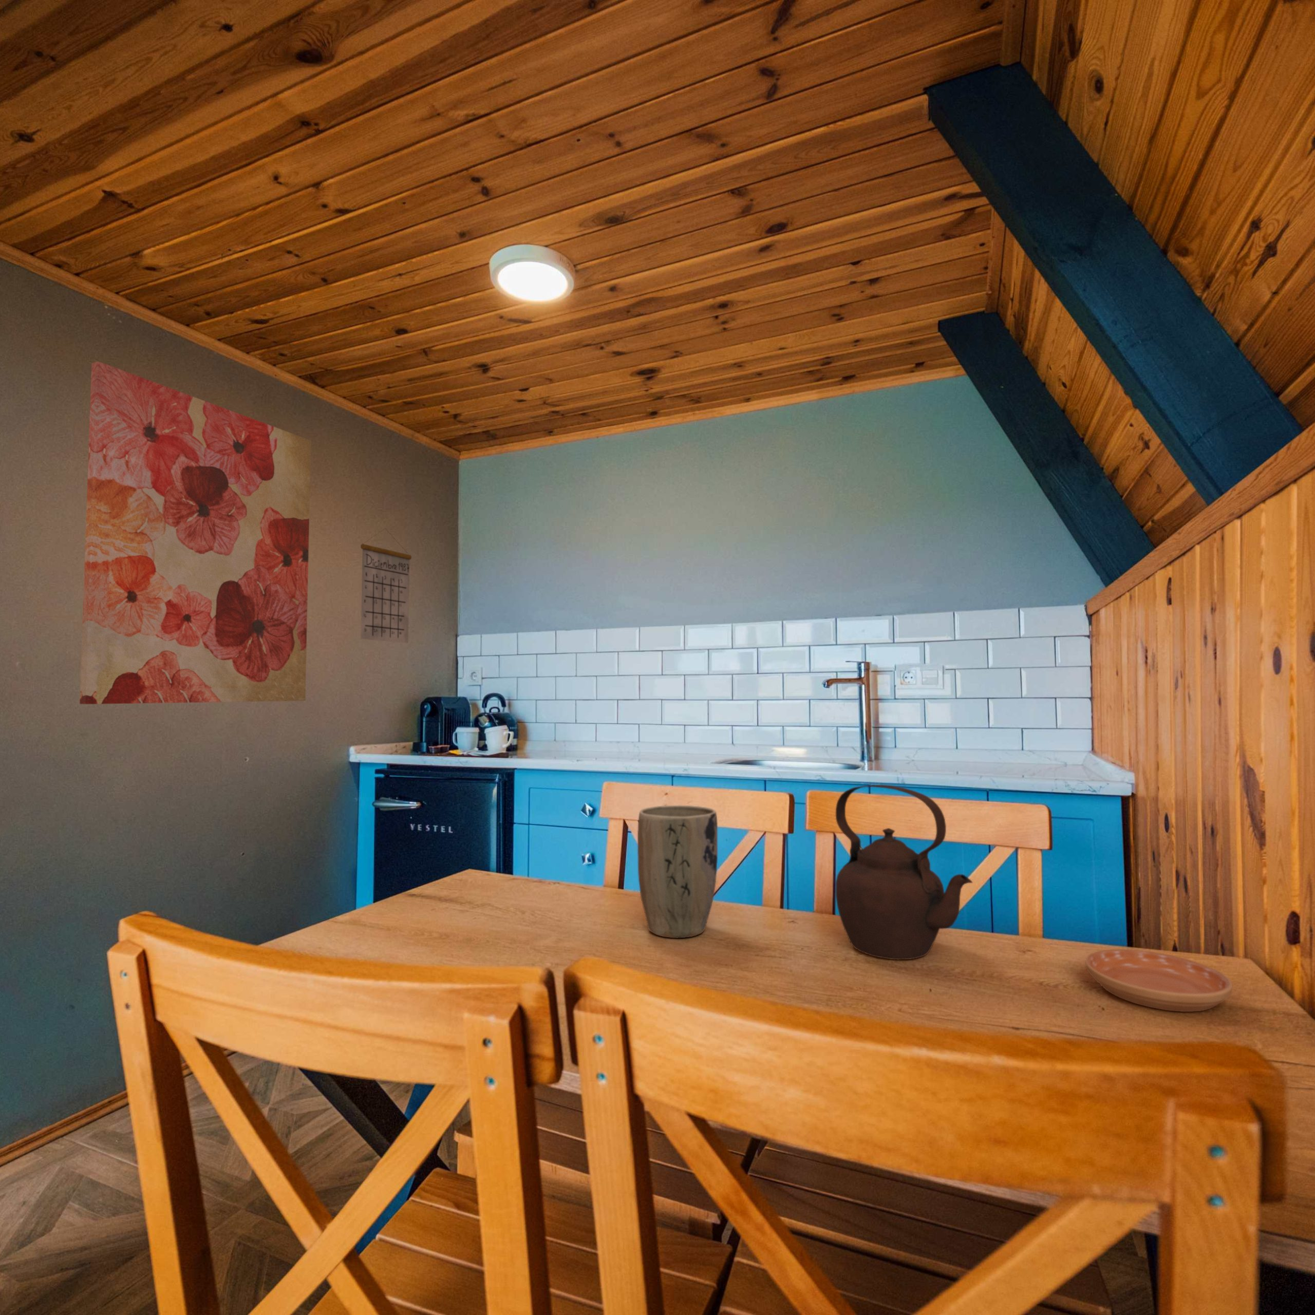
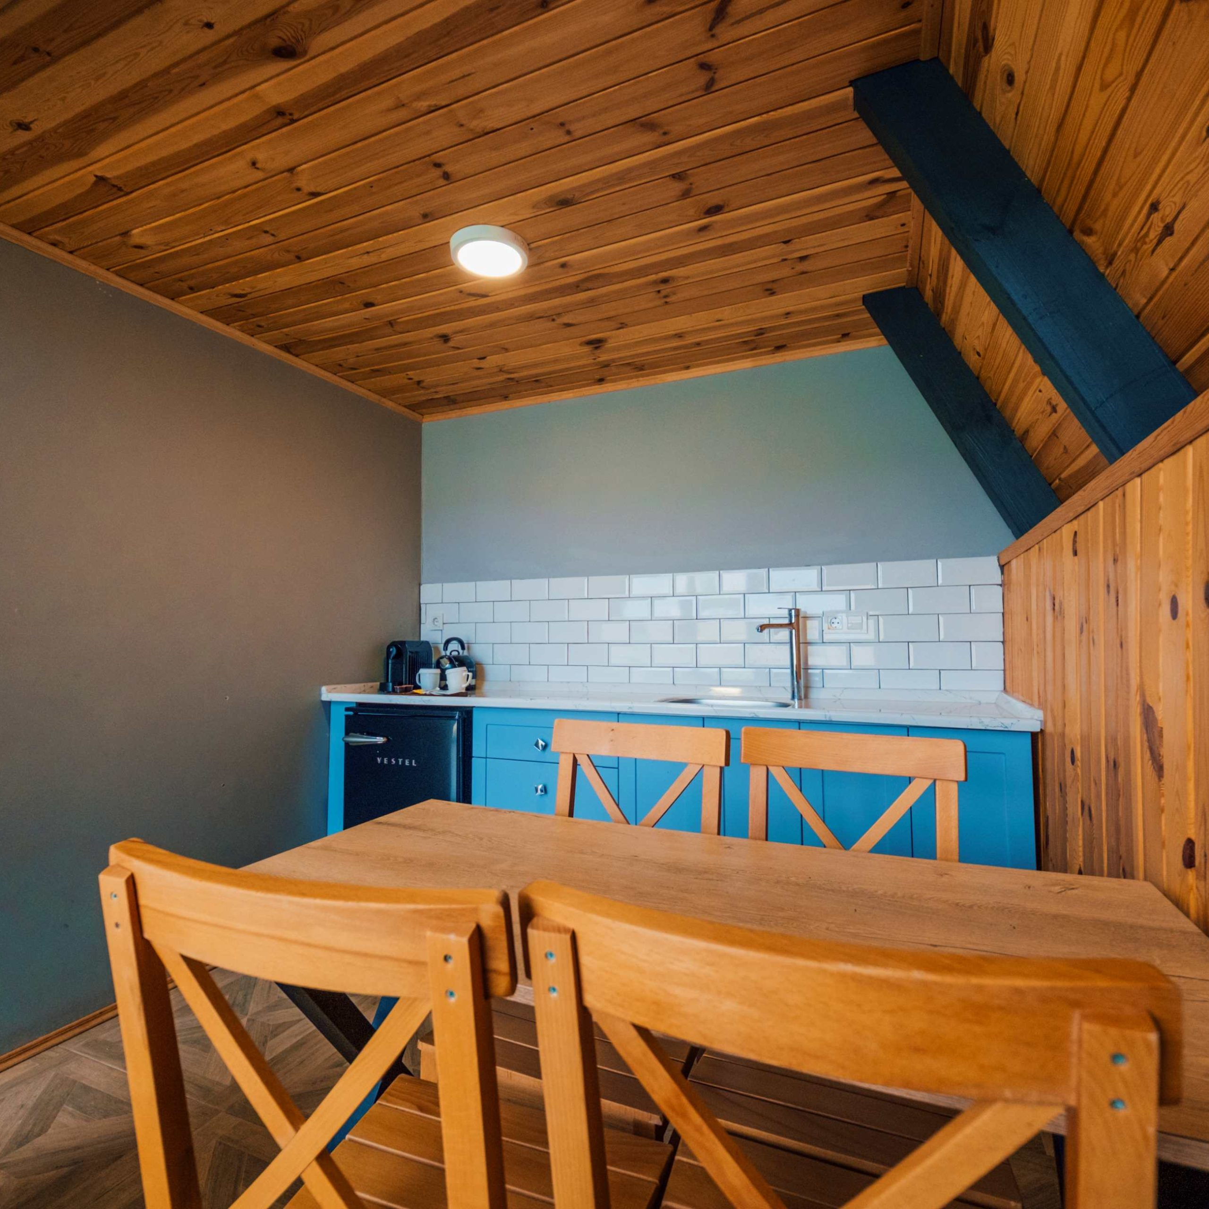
- plant pot (678, 869)
- calendar (387, 584)
- teapot (901, 868)
- wall art (212, 553)
- saucer (1155, 980)
